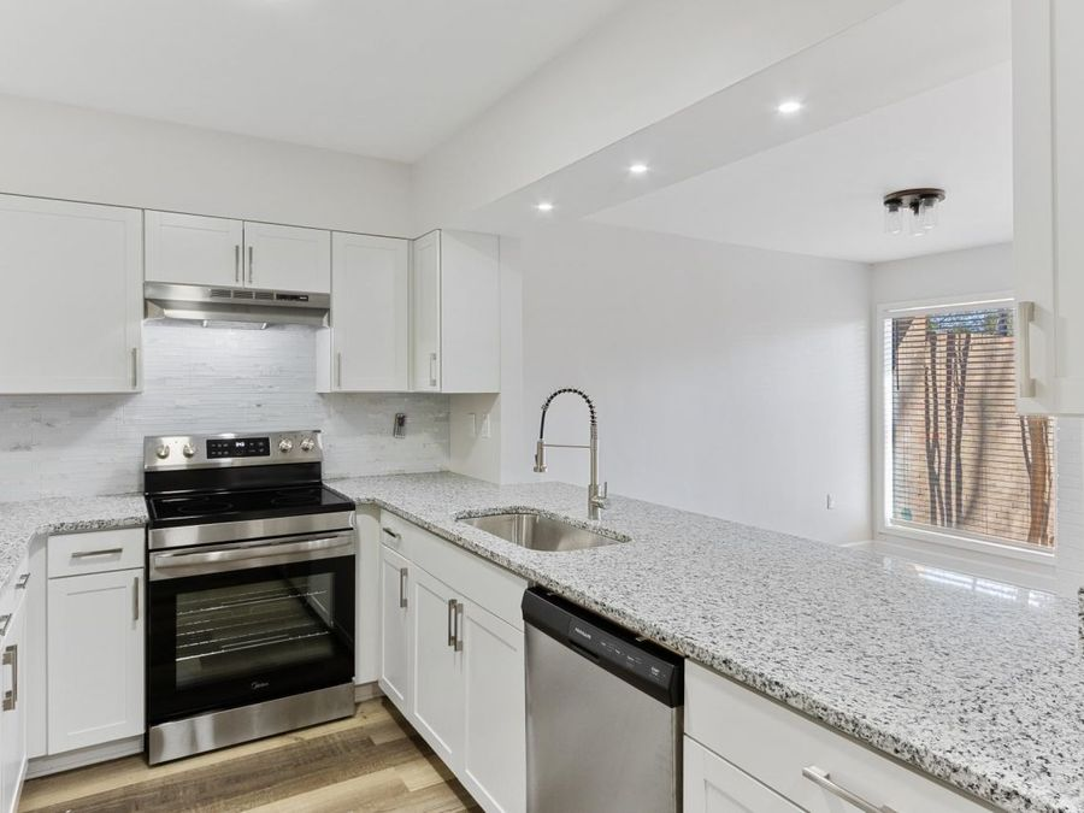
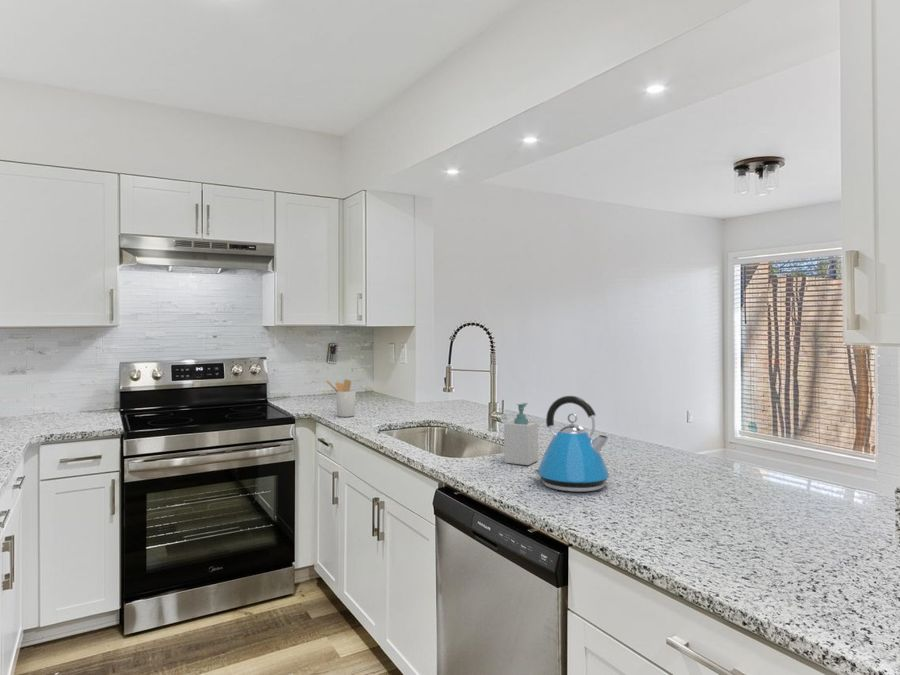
+ utensil holder (340, 397)
+ soap bottle (521, 432)
+ kettle (570, 439)
